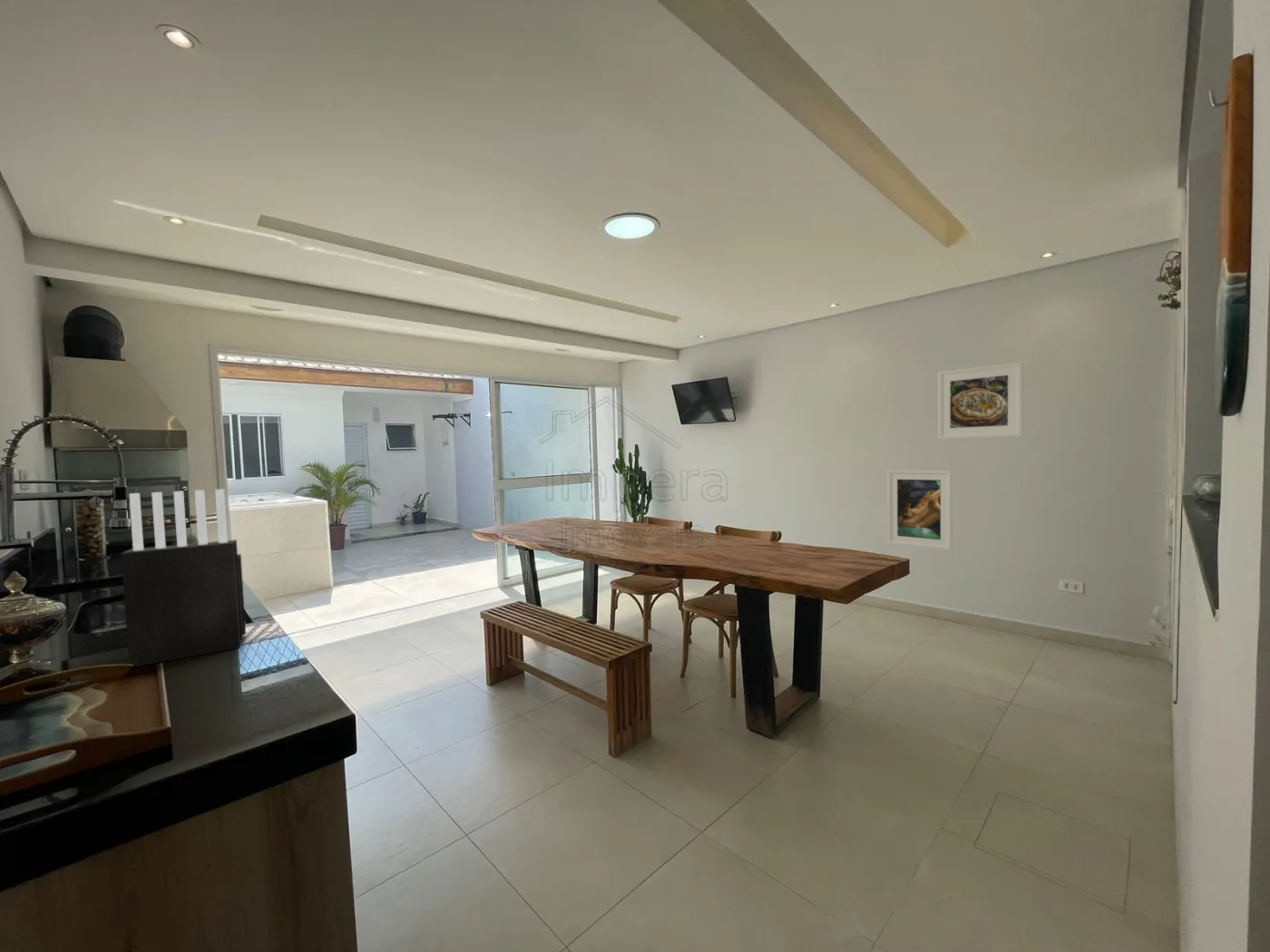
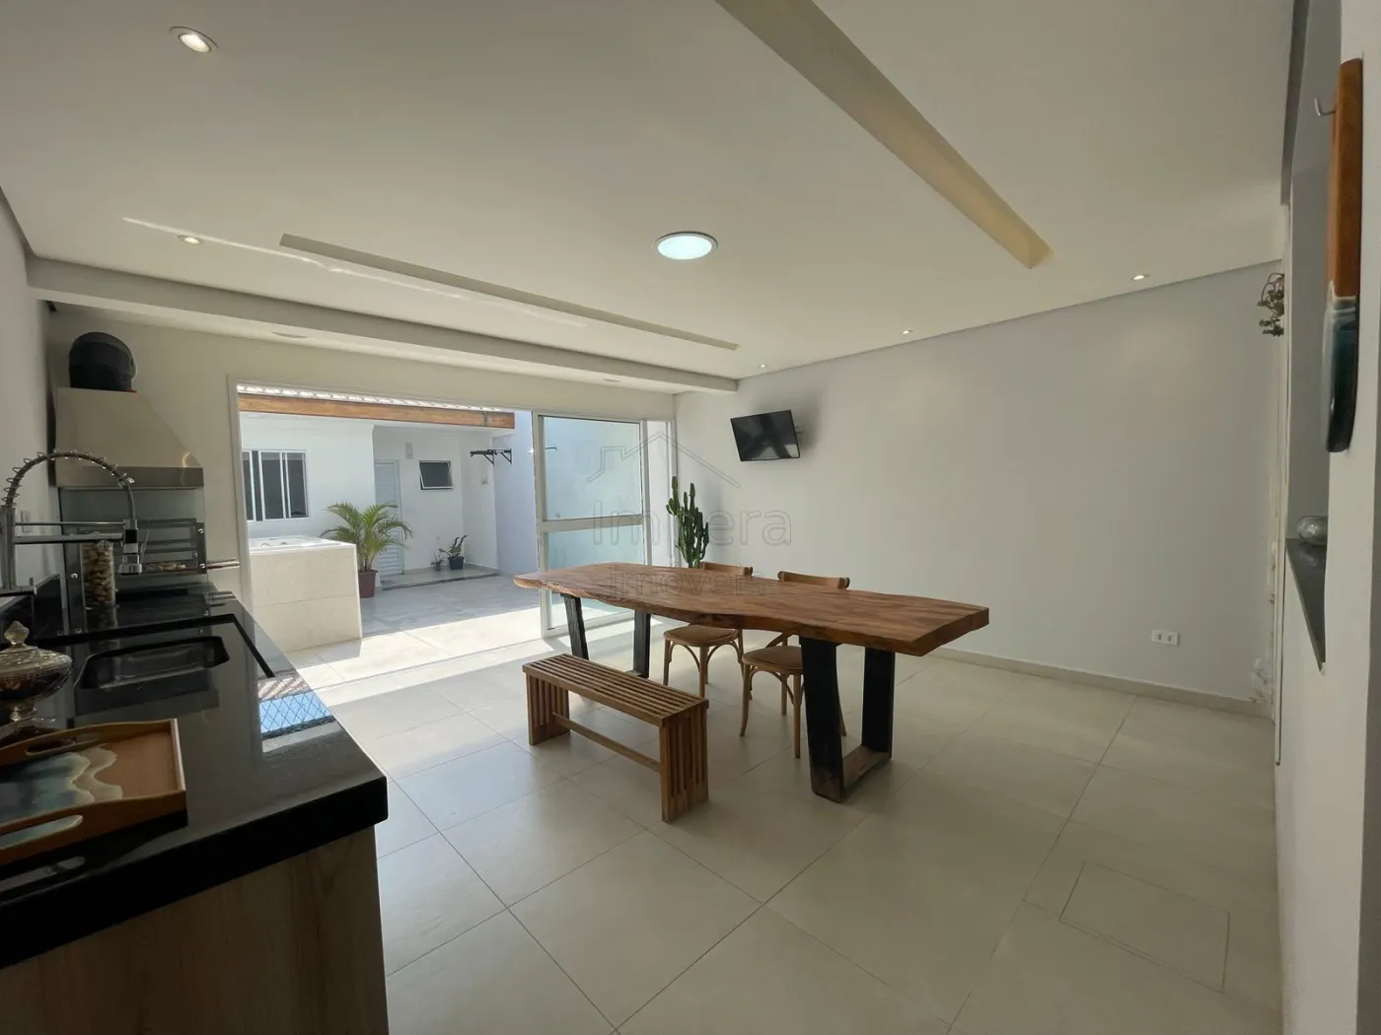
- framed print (918, 509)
- knife block (188, 569)
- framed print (978, 403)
